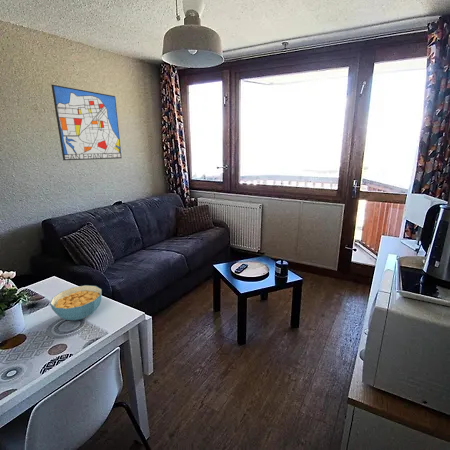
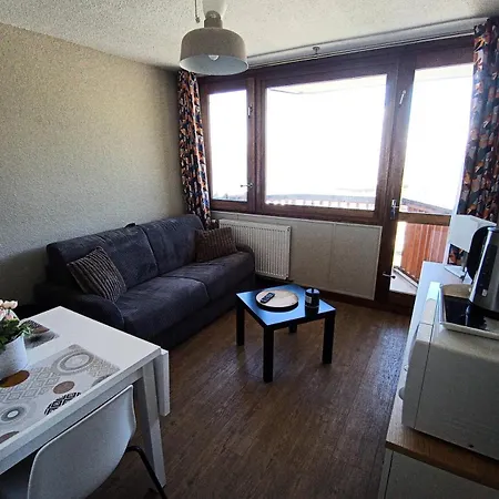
- wall art (90, 126)
- cereal bowl (78, 306)
